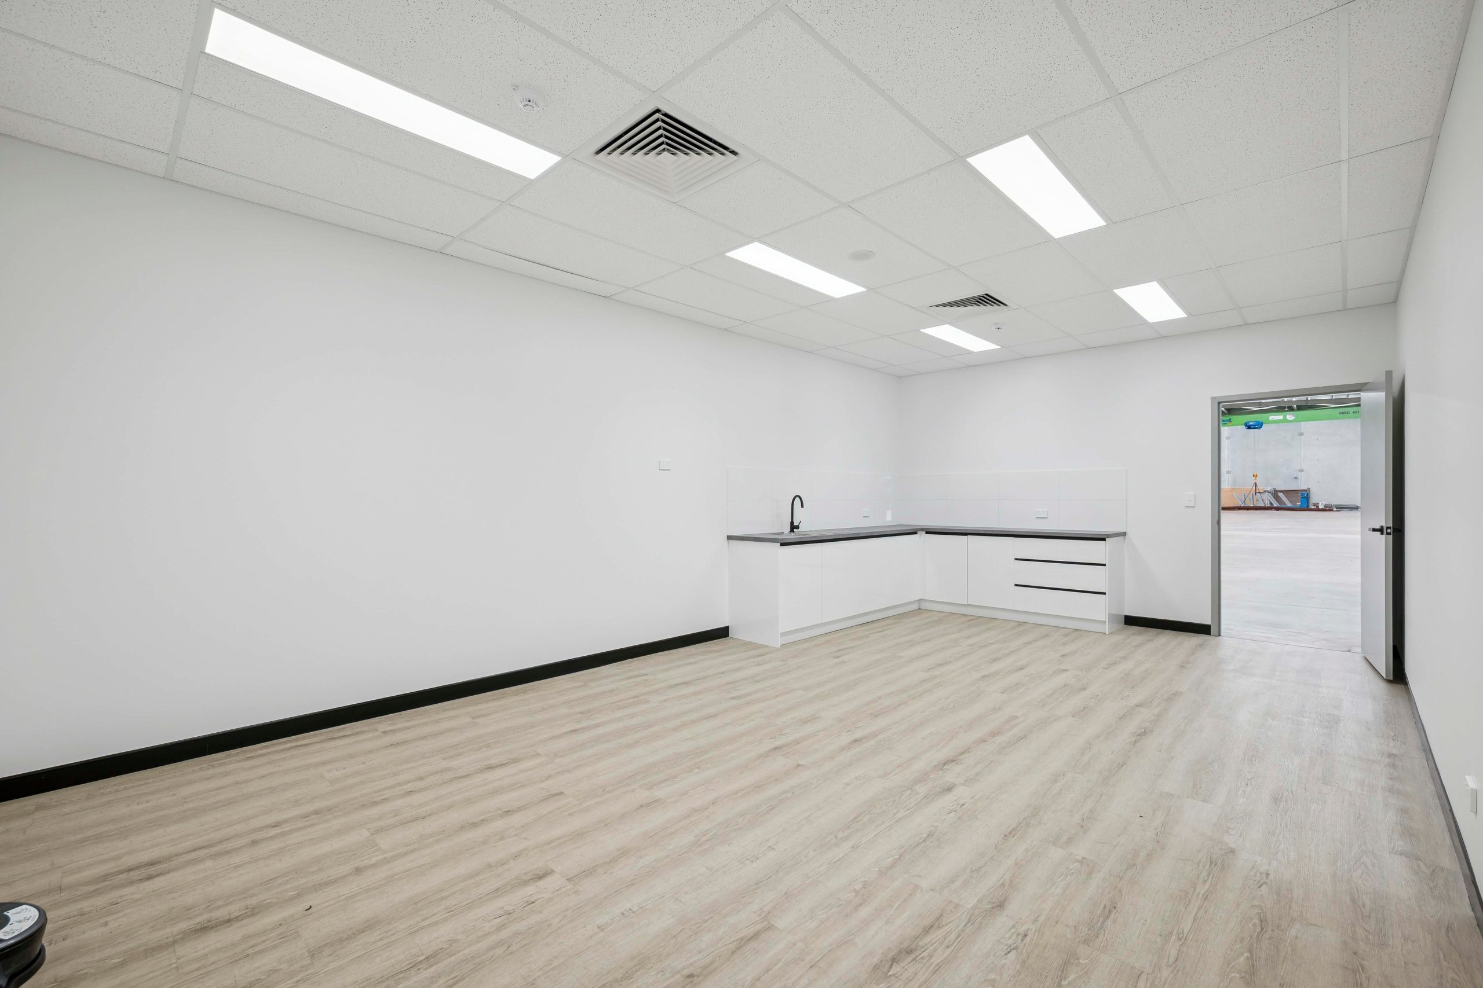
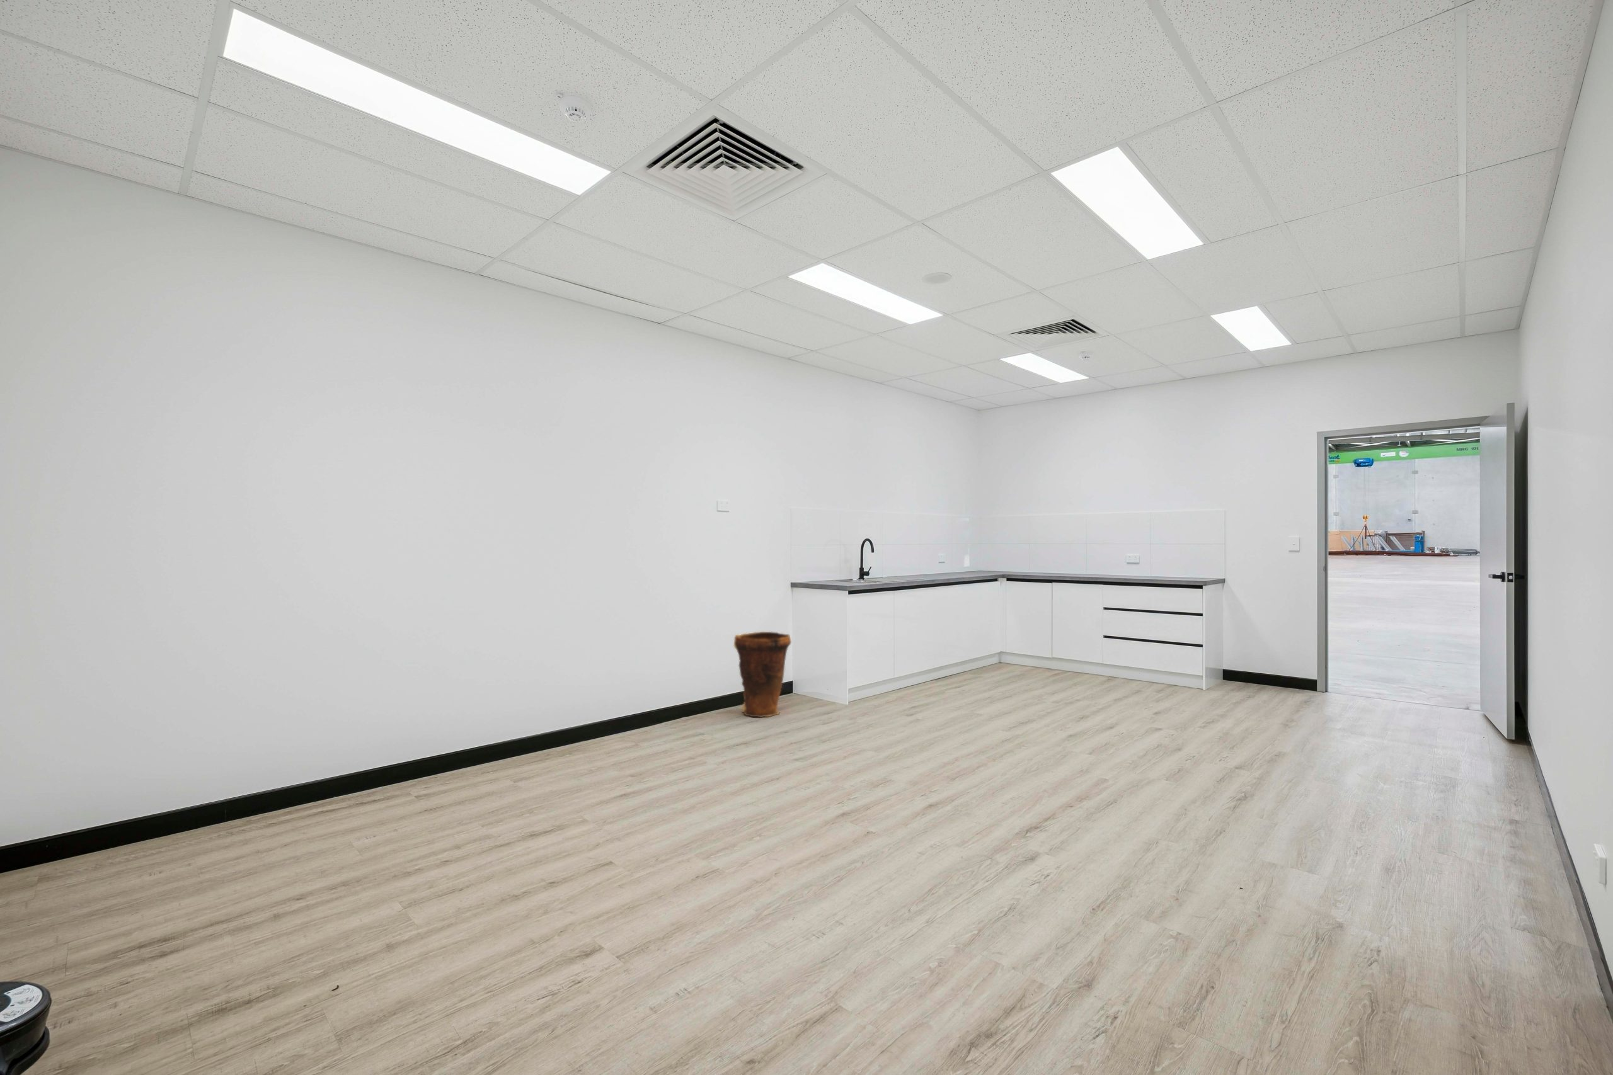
+ trash bin (762, 673)
